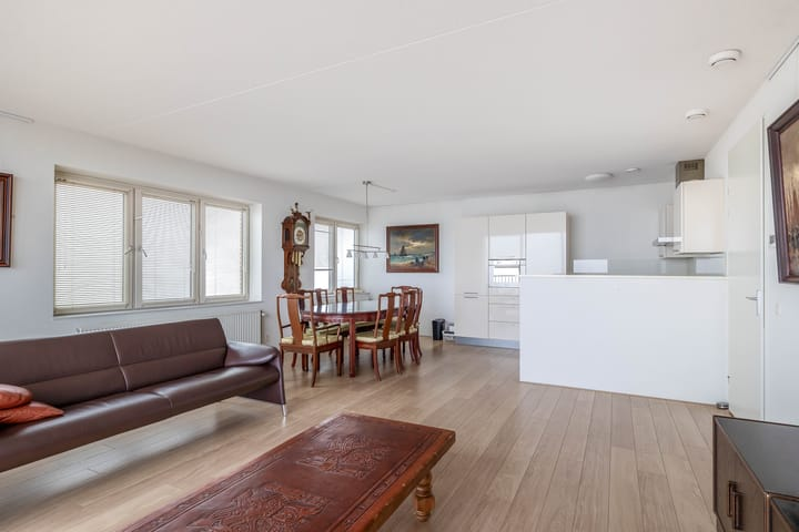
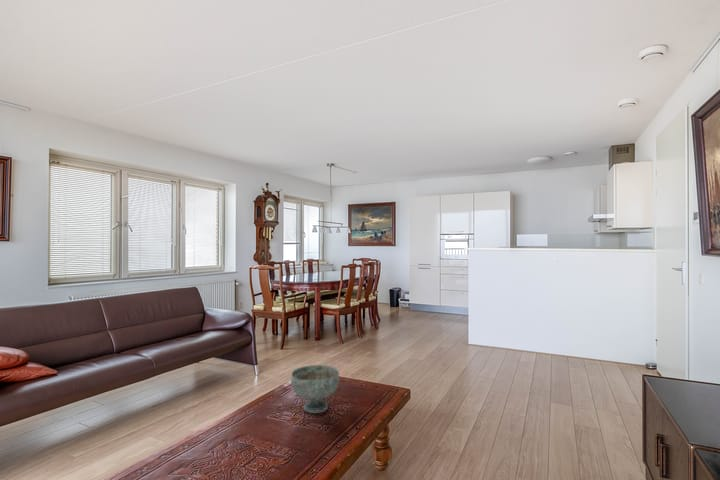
+ decorative bowl (315, 389)
